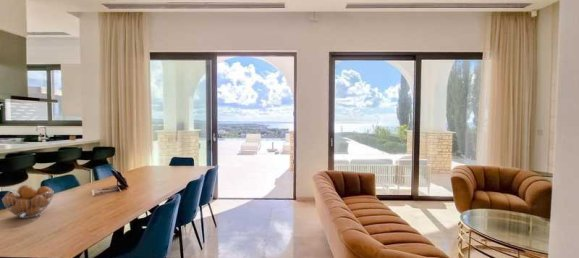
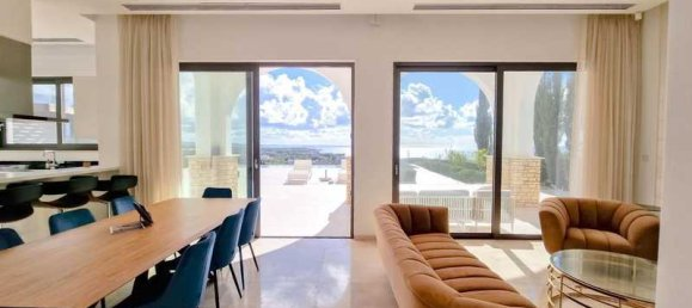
- fruit basket (29, 200)
